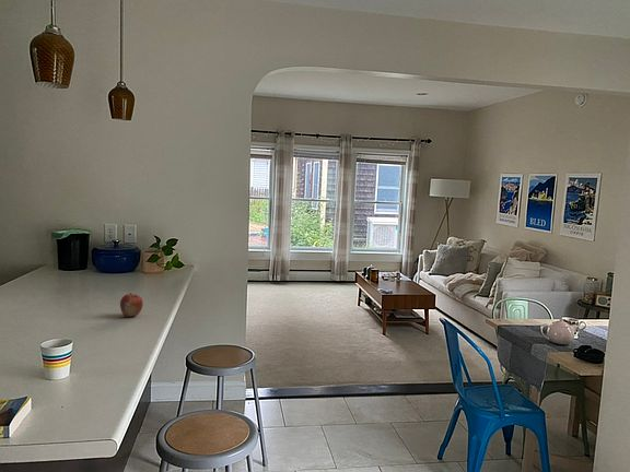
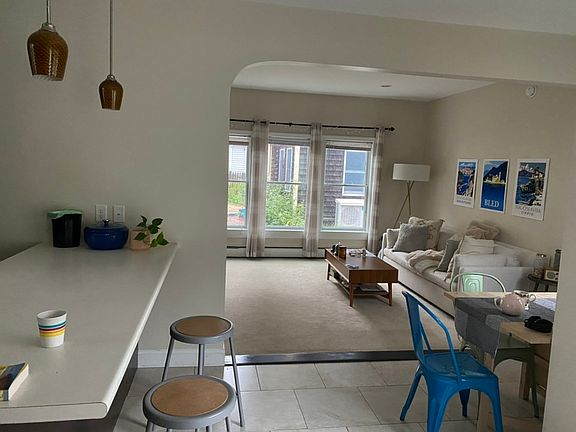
- fruit (131, 304)
